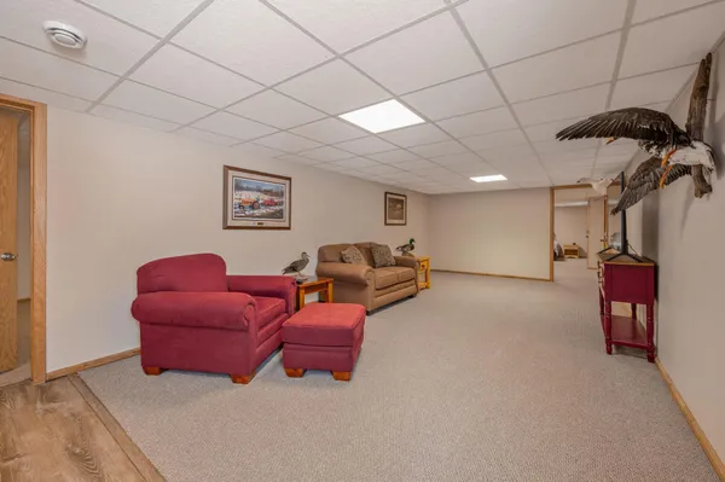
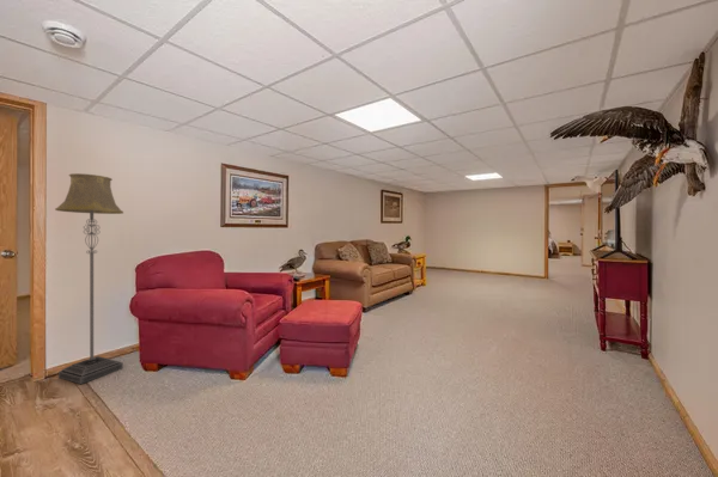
+ floor lamp (91, 275)
